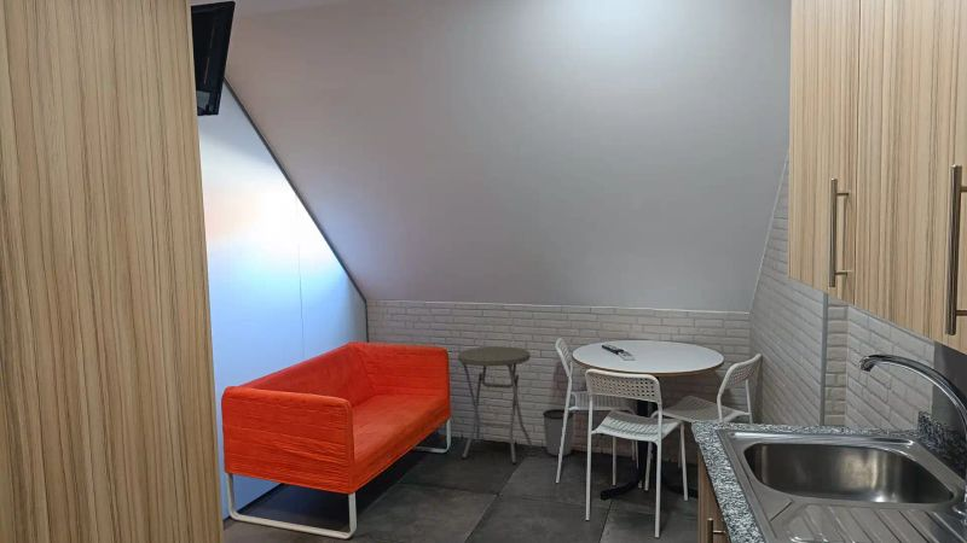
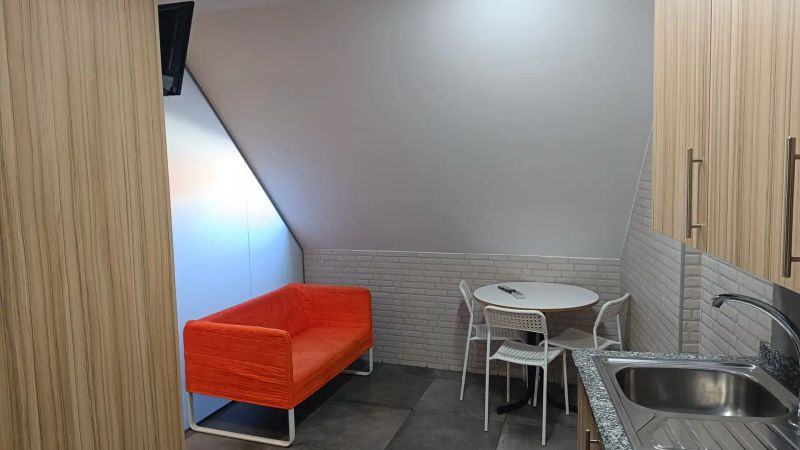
- wastebasket (558, 432)
- side table (477, 403)
